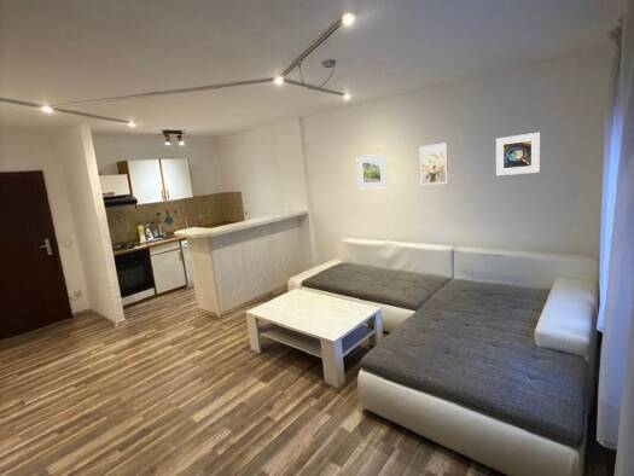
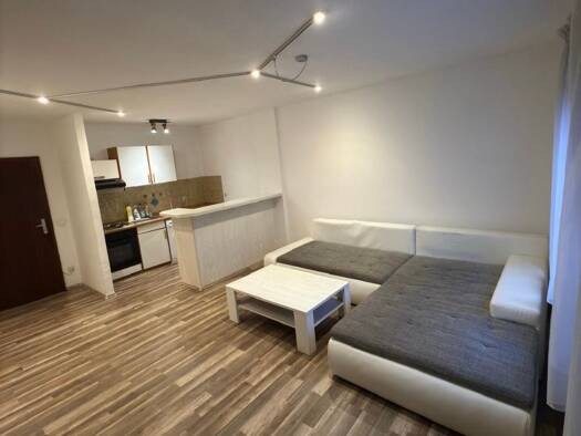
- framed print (517, 155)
- wall art (432, 164)
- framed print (371, 172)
